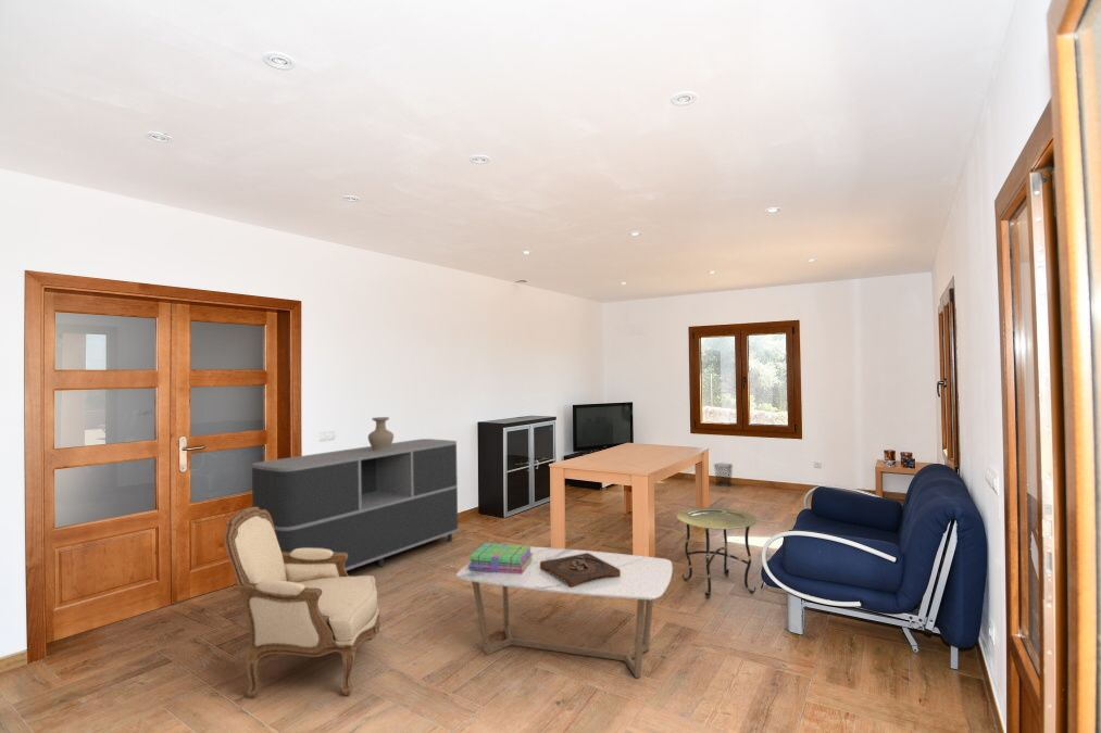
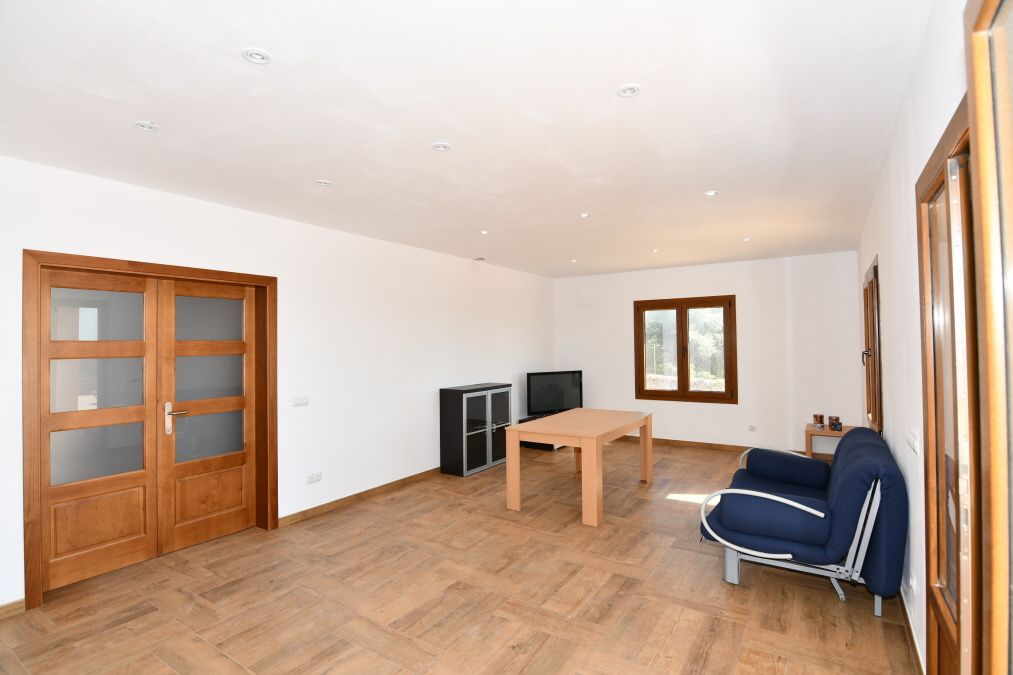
- vase (380, 433)
- side table (716, 551)
- armchair (310, 586)
- coffee table (570, 593)
- stack of books (501, 557)
- sideboard (367, 506)
- wooden tray (578, 564)
- waste bin (723, 473)
